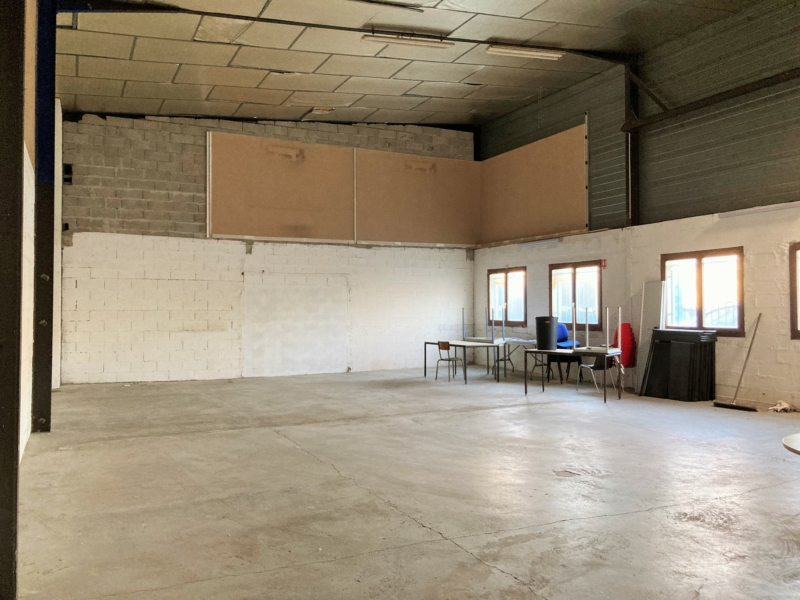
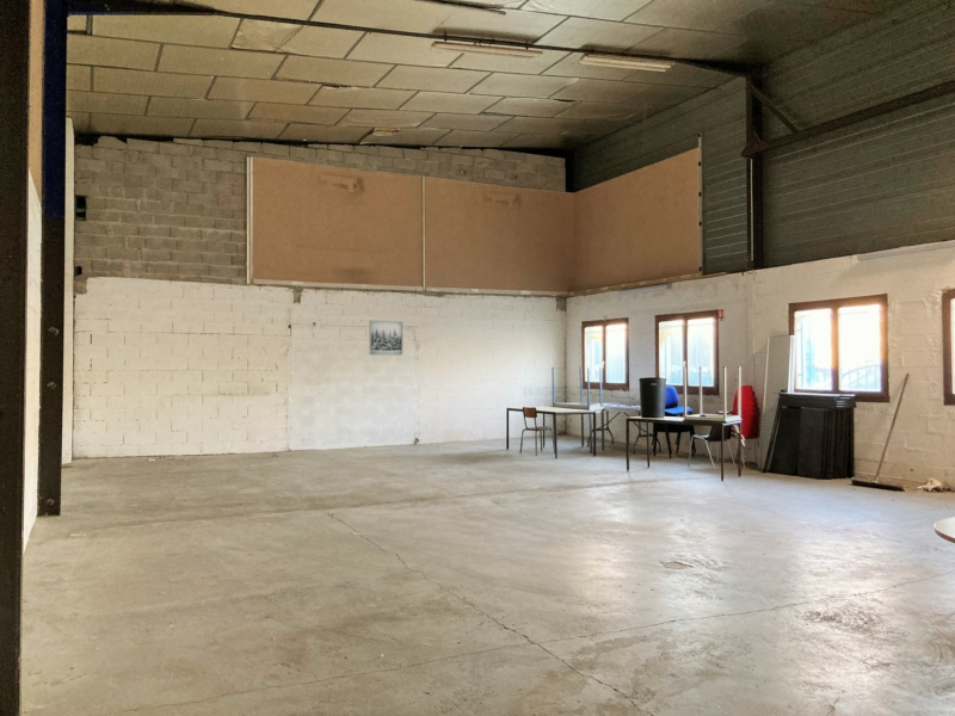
+ wall art (386, 338)
